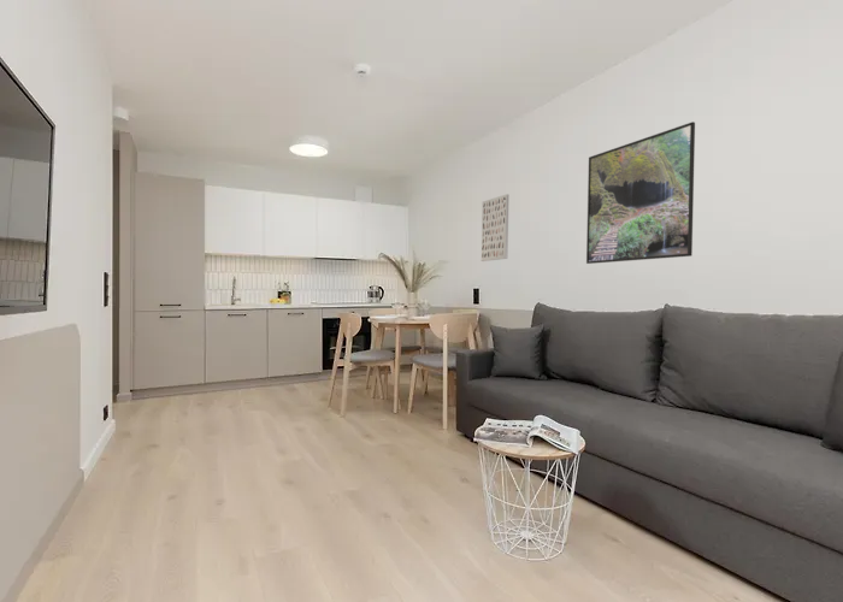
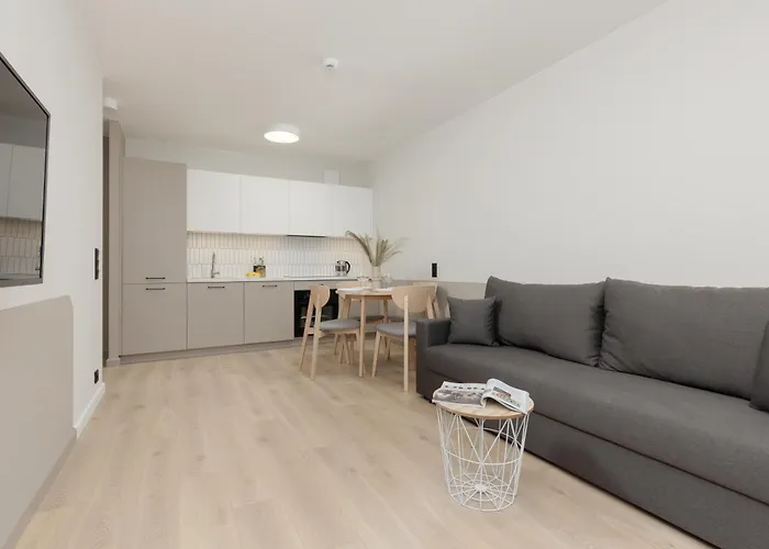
- wall art (494, 229)
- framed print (633, 200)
